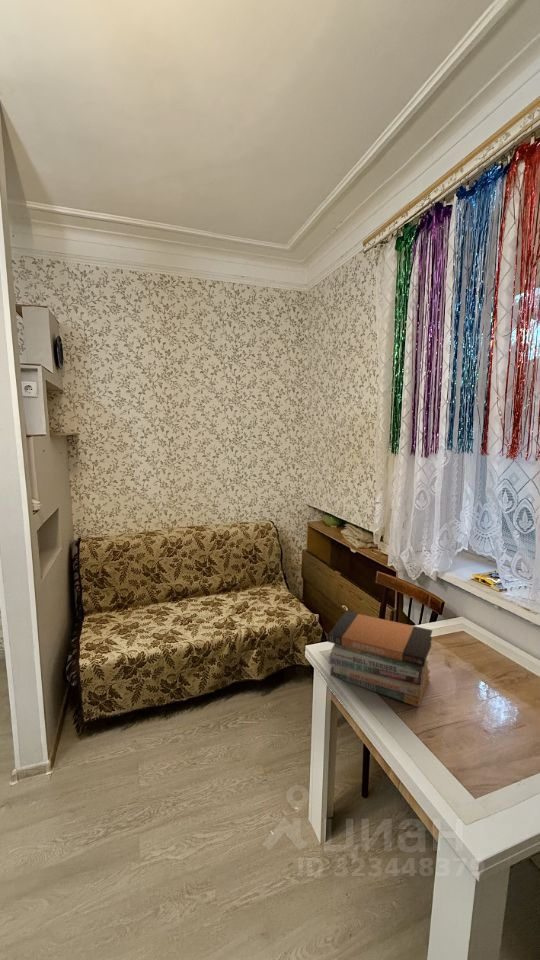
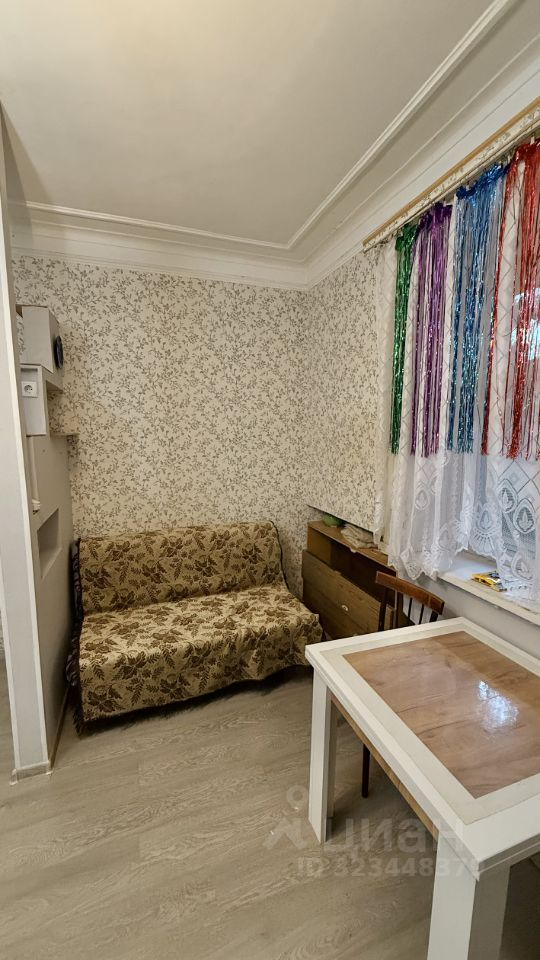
- book stack (379, 654)
